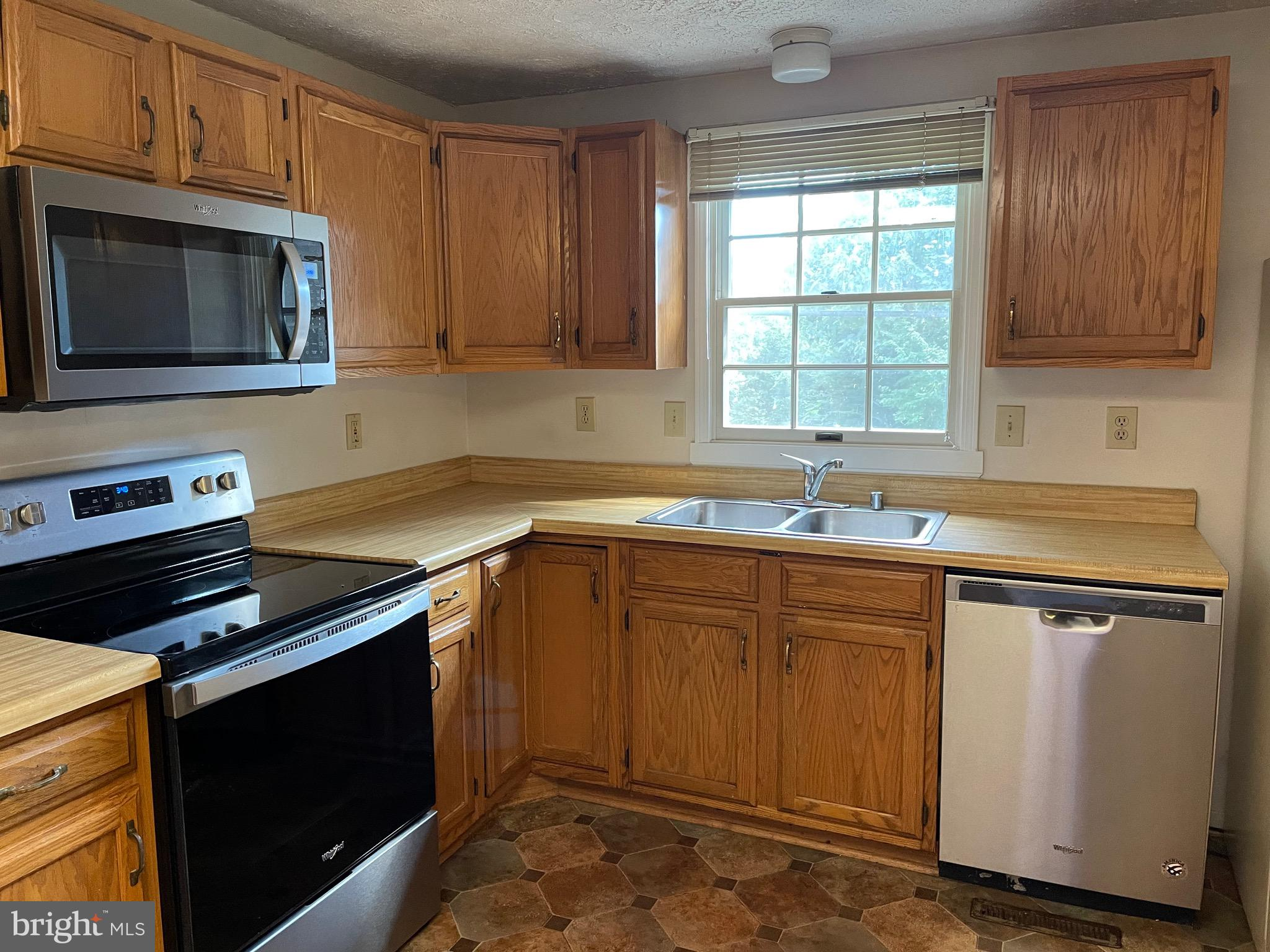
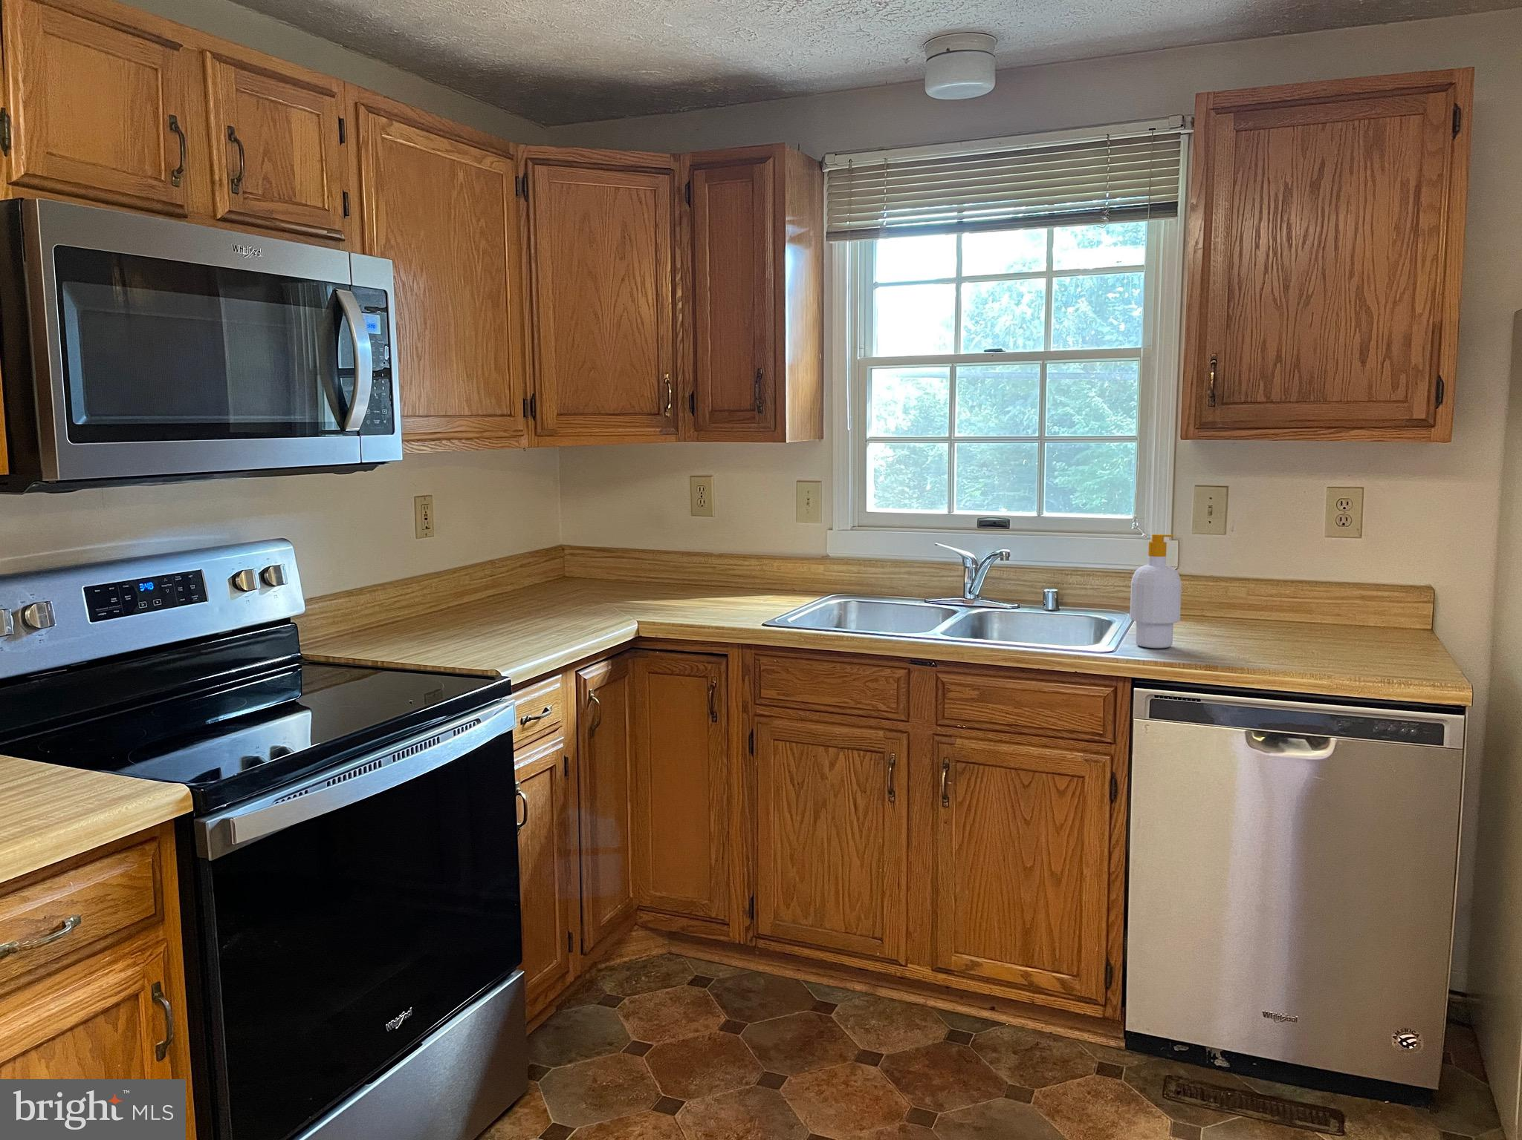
+ soap bottle (1155, 590)
